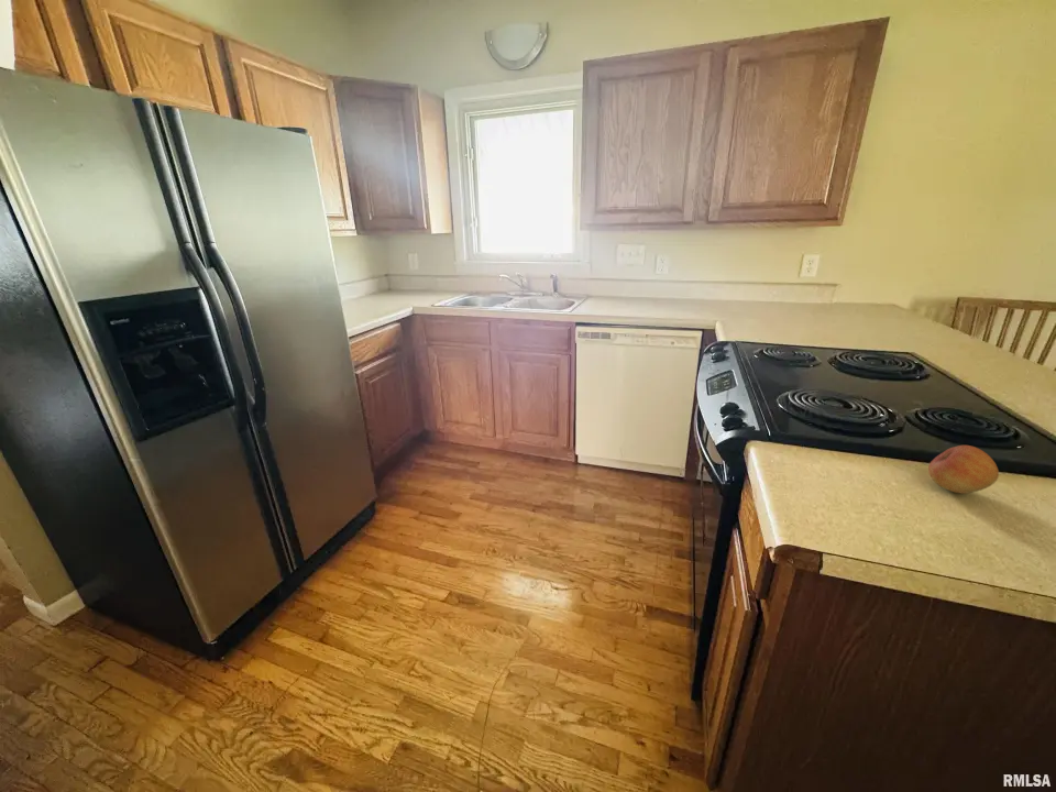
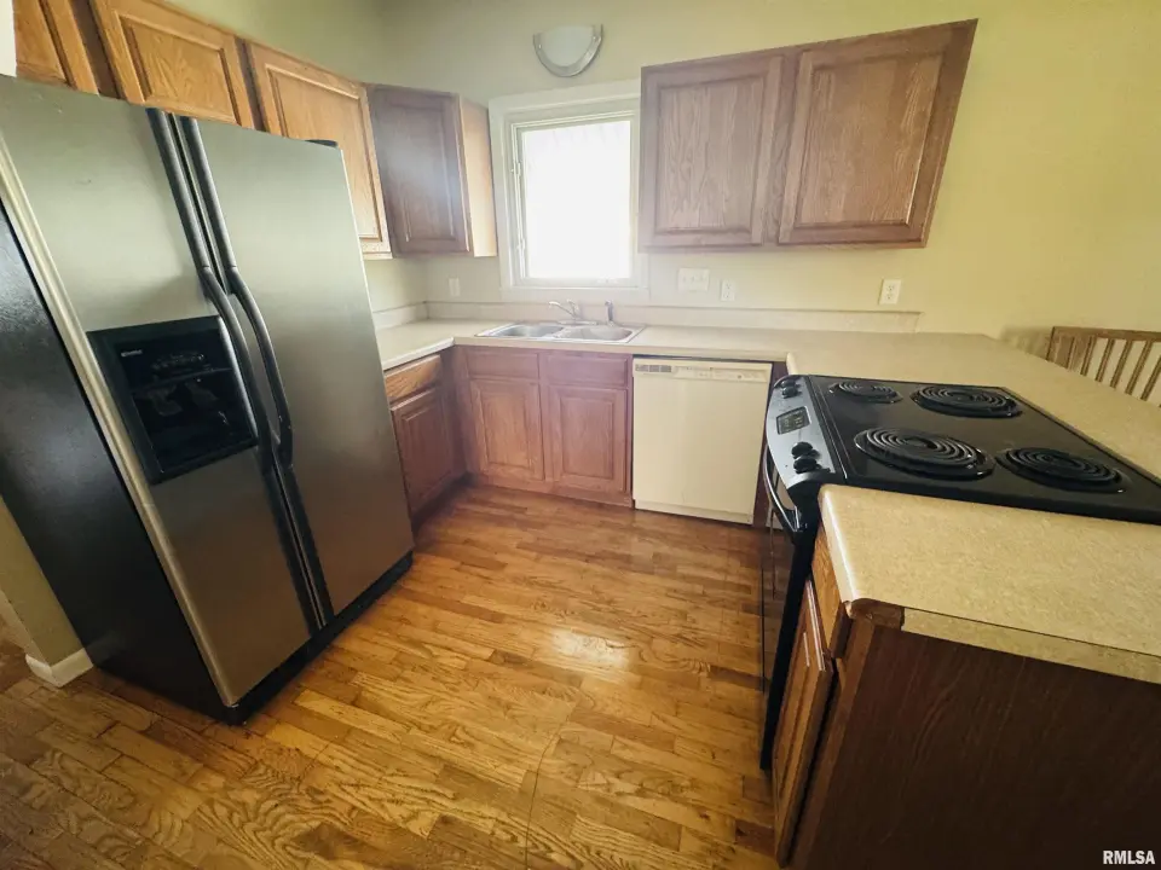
- fruit (963, 469)
